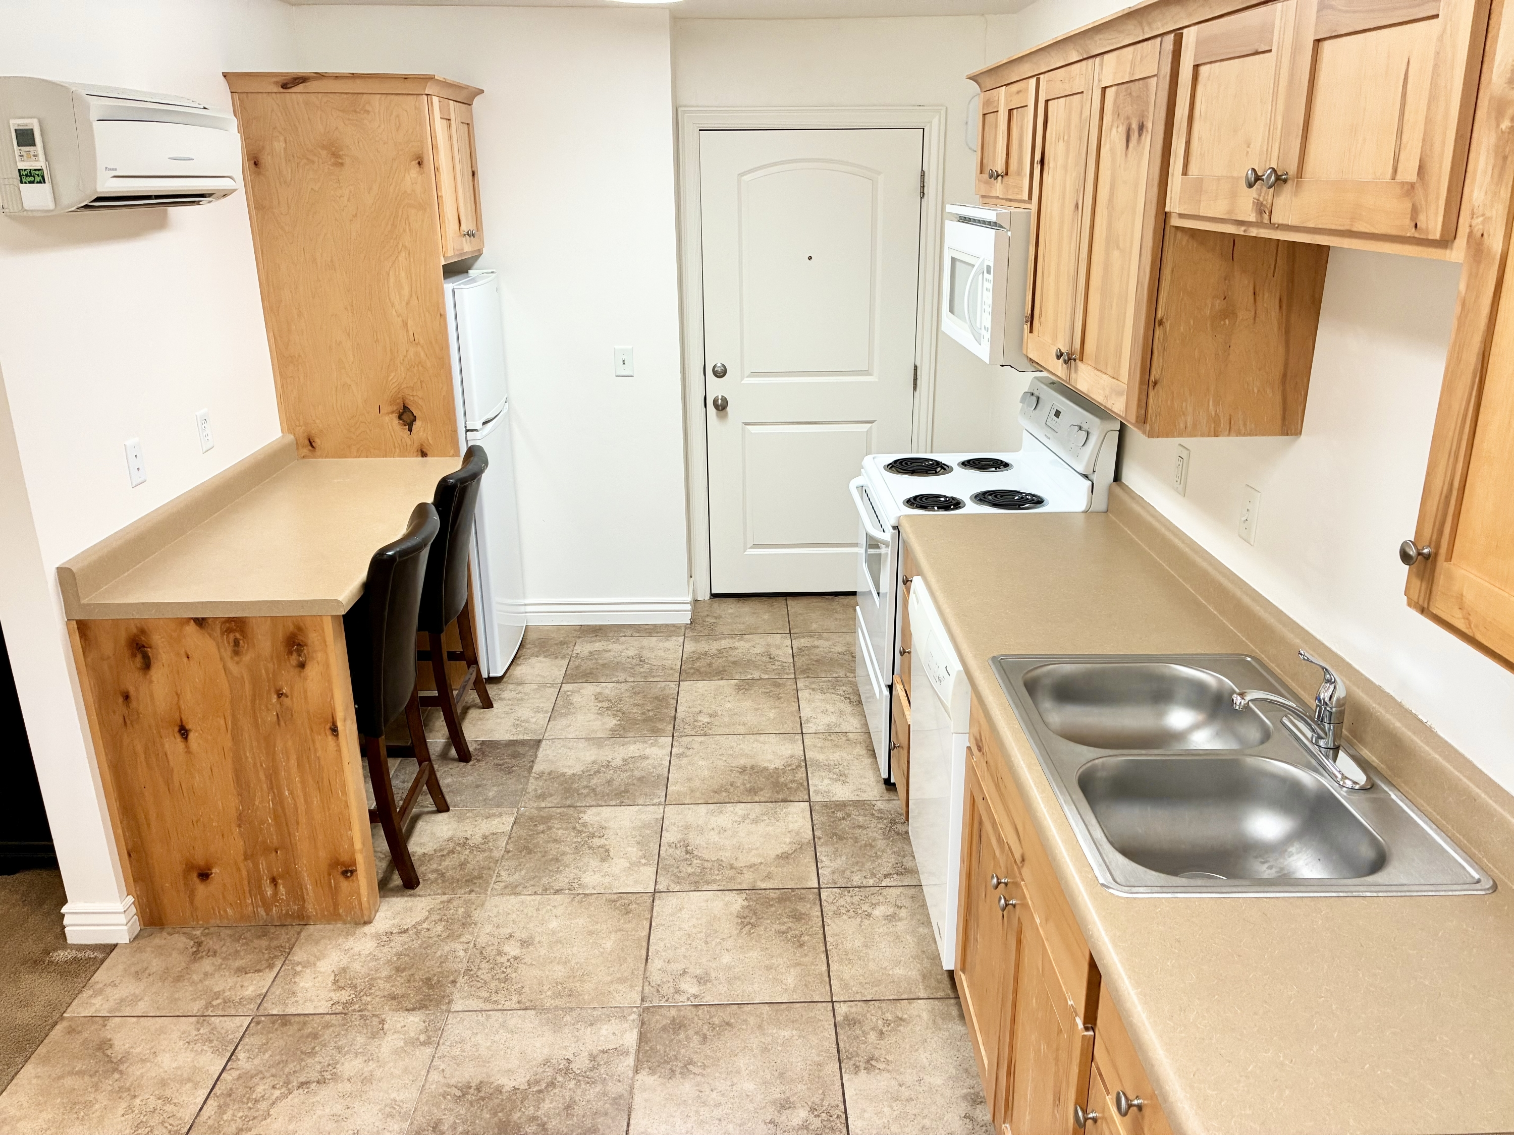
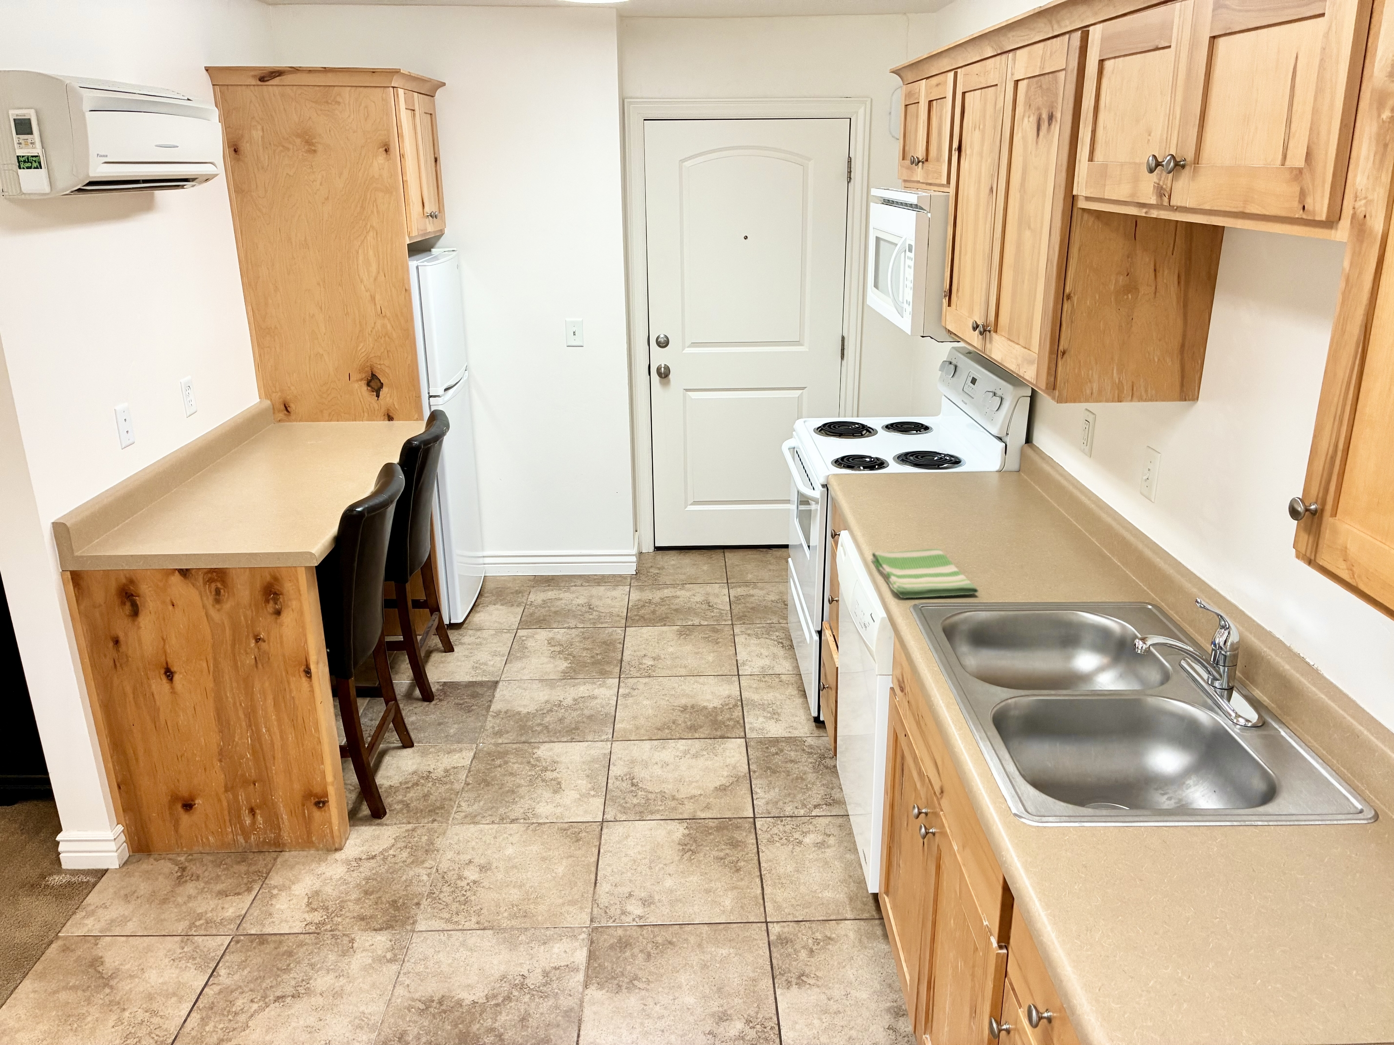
+ dish towel (921, 572)
